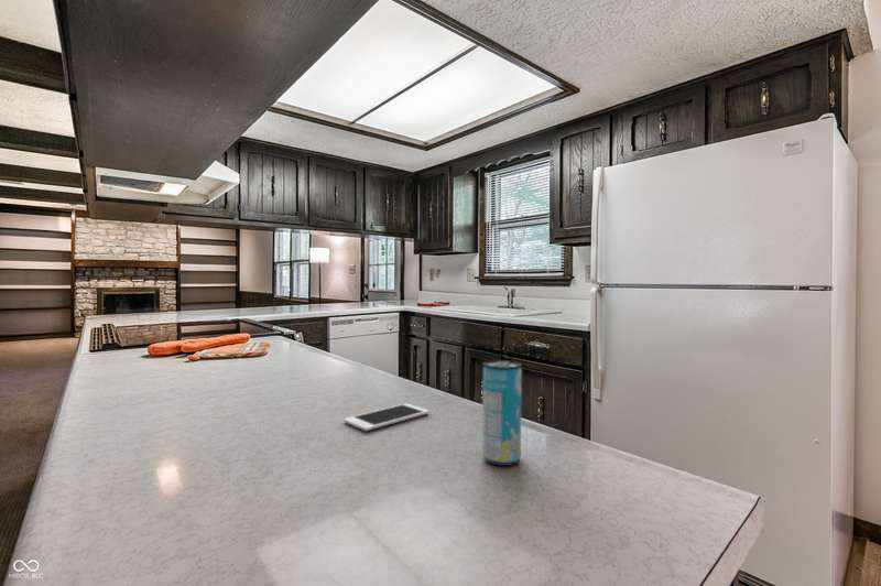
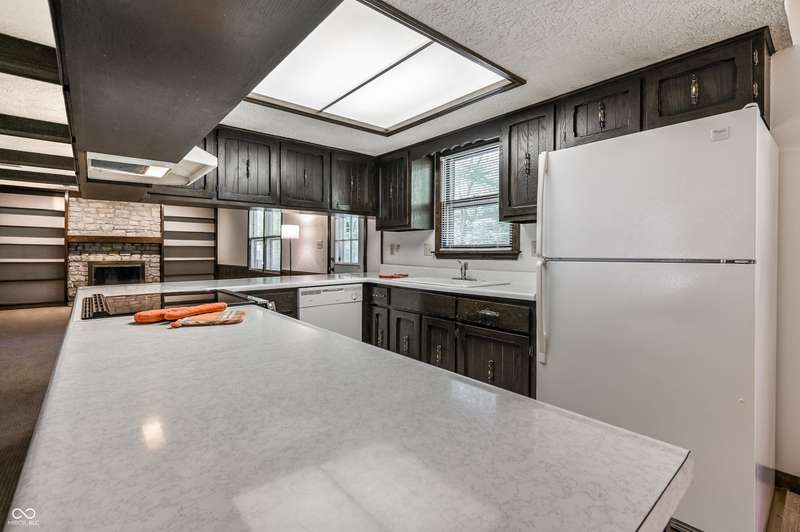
- cell phone (388, 415)
- beverage can (501, 411)
